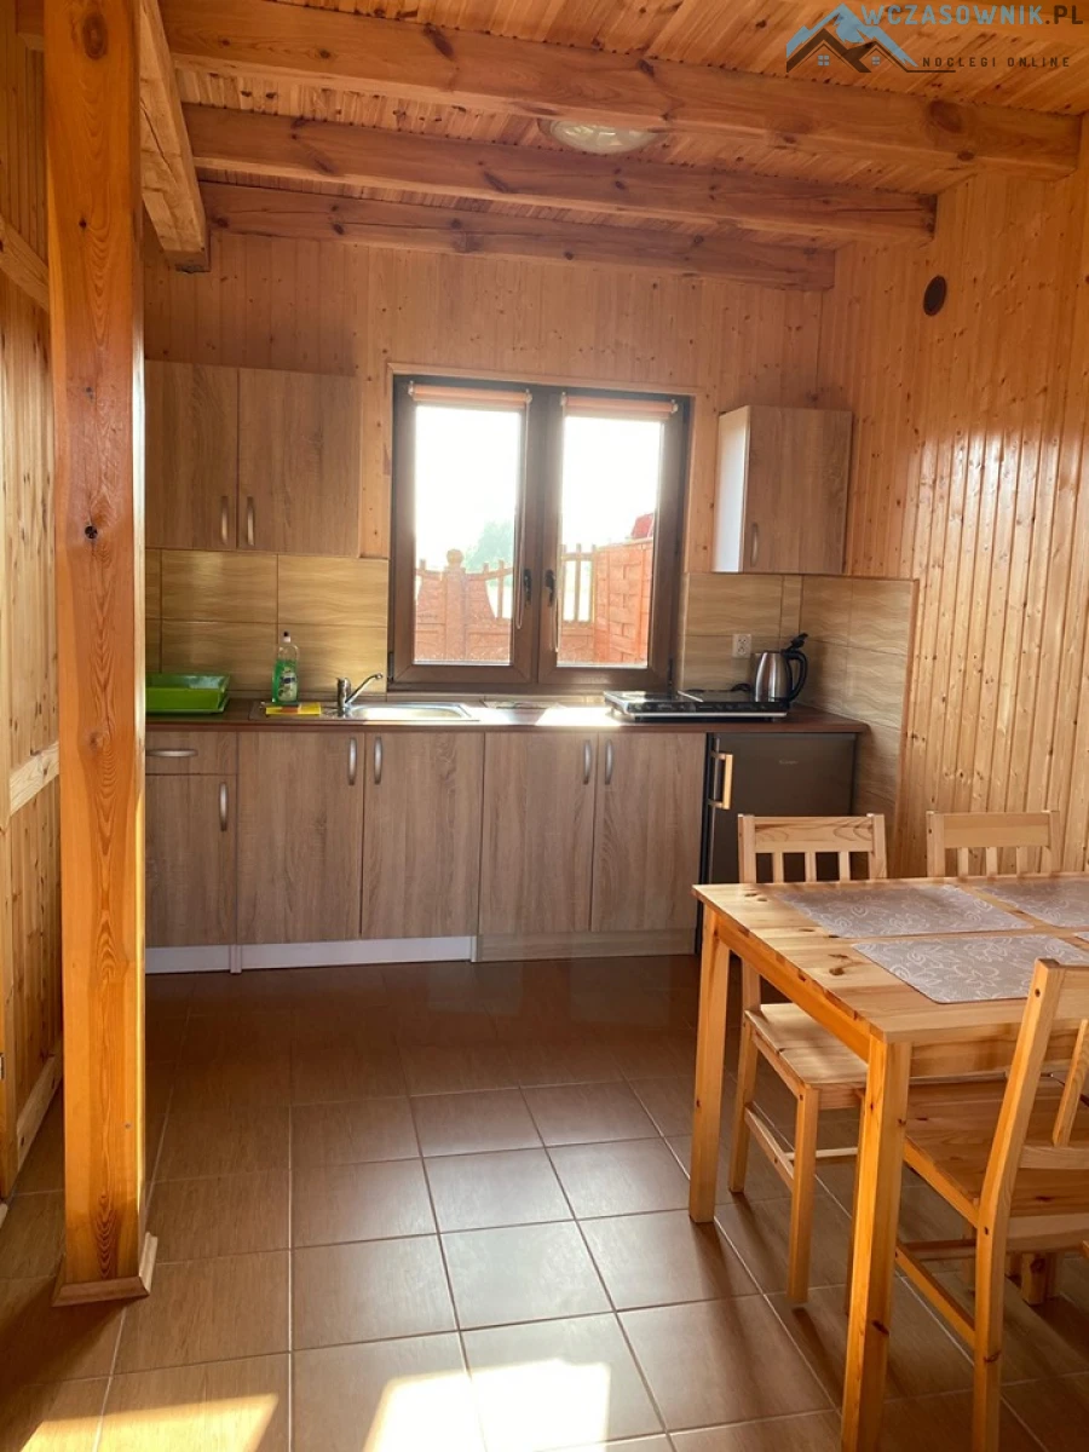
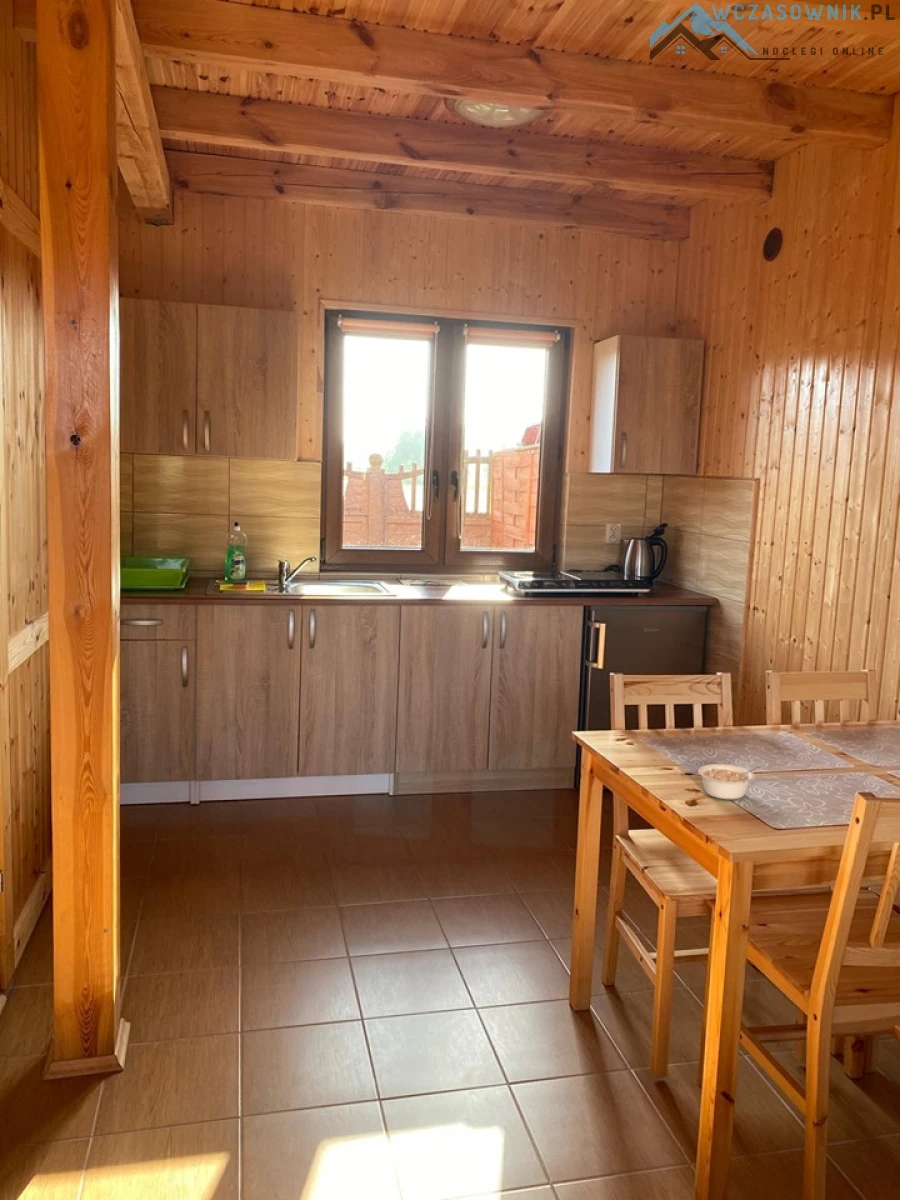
+ legume (726, 780)
